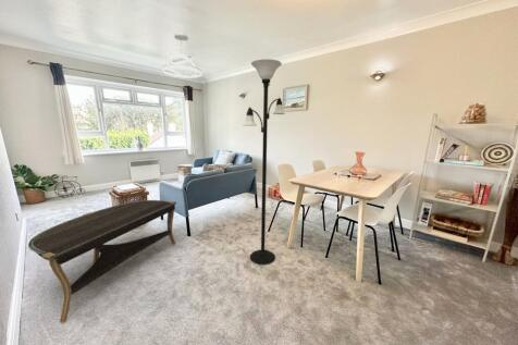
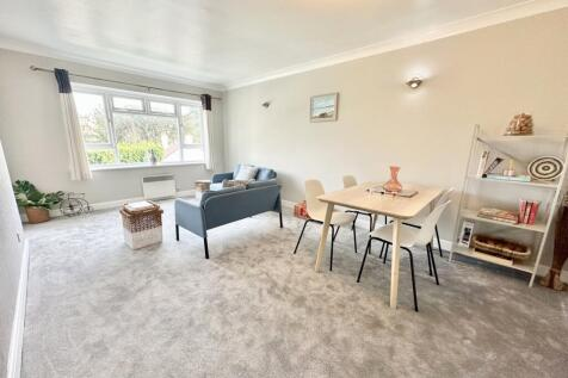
- floor lamp (264, 168)
- pendant light (182, 56)
- coffee table (111, 245)
